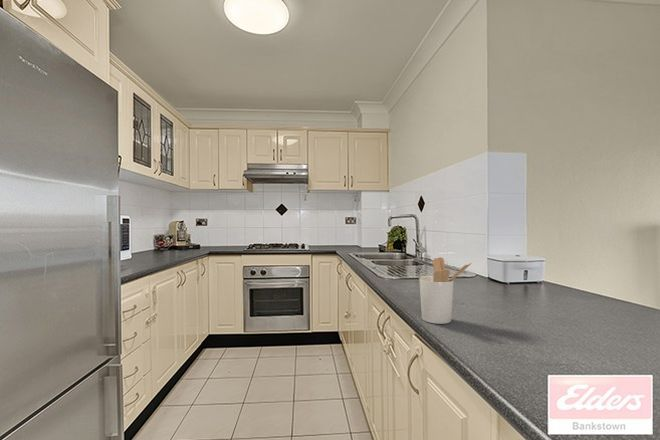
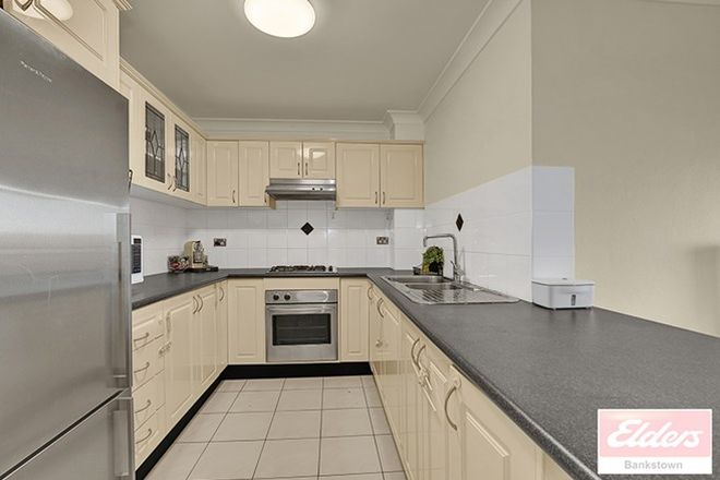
- utensil holder (445, 290)
